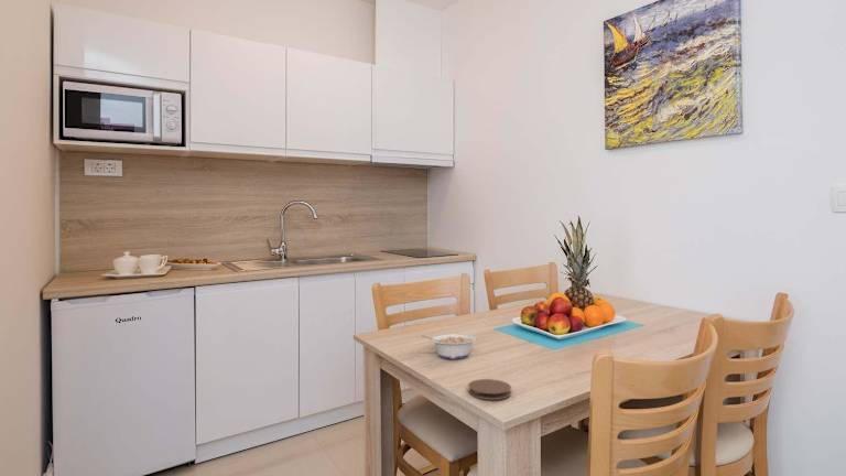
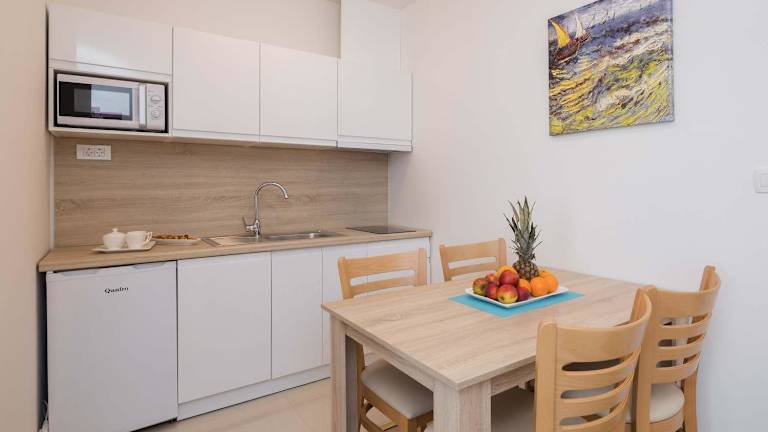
- coaster (489, 388)
- legume (452, 345)
